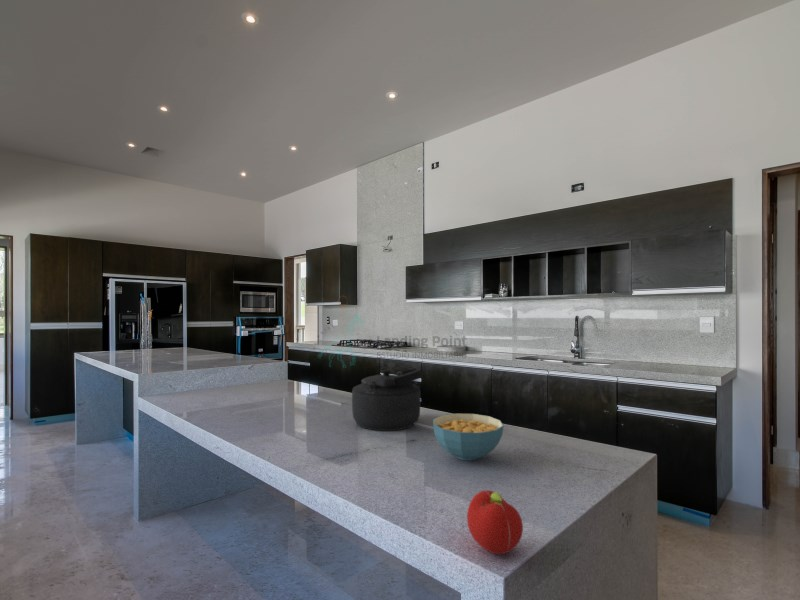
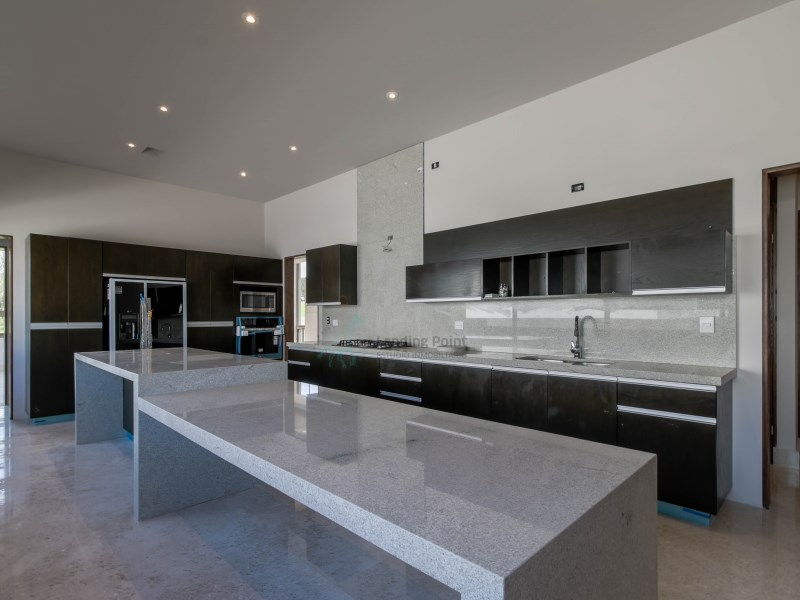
- fruit (494, 518)
- kettle (388, 395)
- cereal bowl (467, 439)
